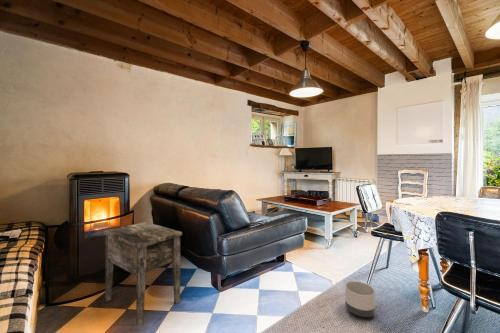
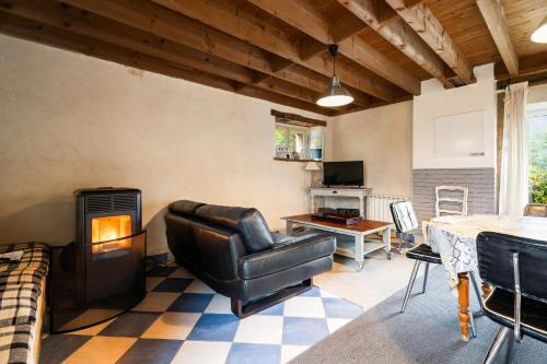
- planter (359, 300)
- side table (142, 266)
